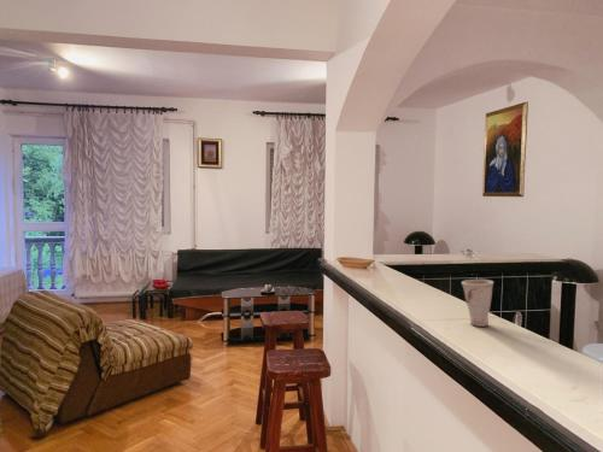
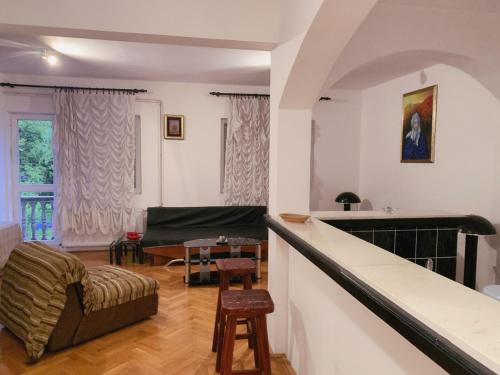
- cup (476, 301)
